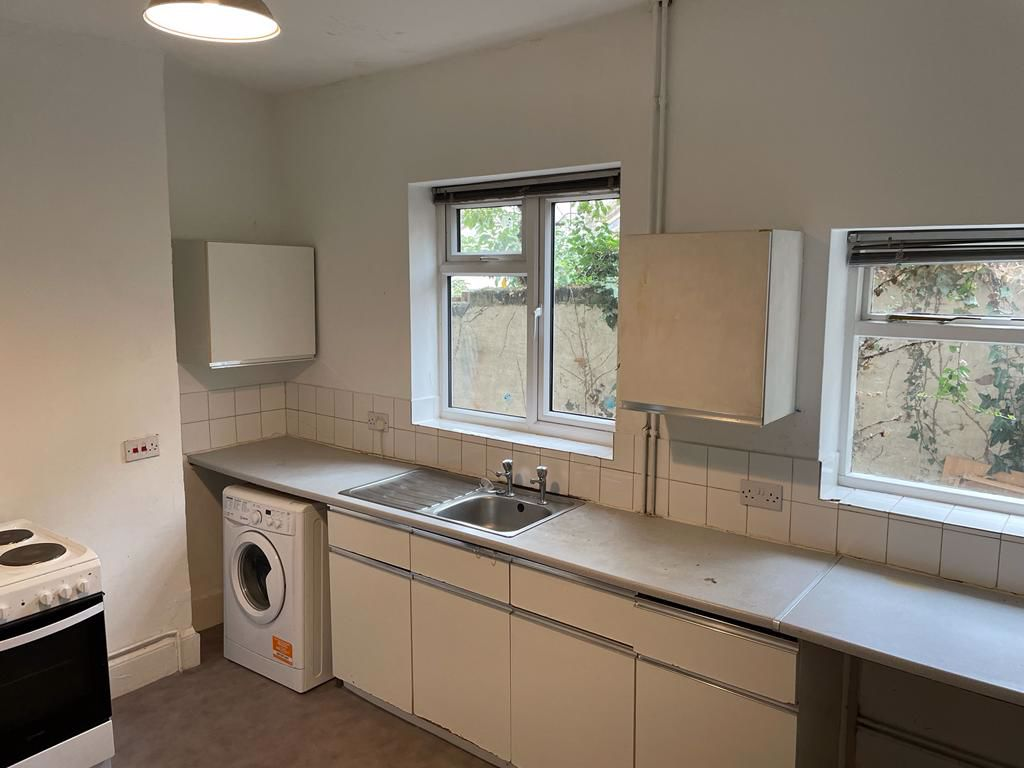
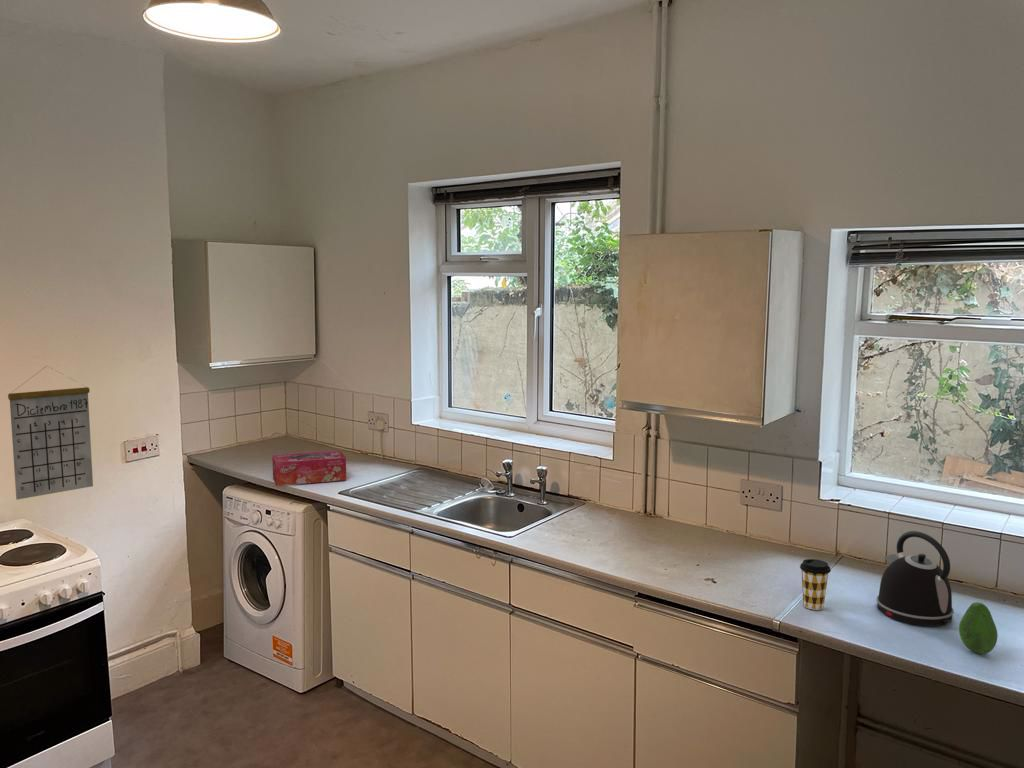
+ kettle (916, 572)
+ coffee cup (814, 584)
+ fruit (978, 628)
+ calendar (52, 429)
+ tissue box (309, 467)
